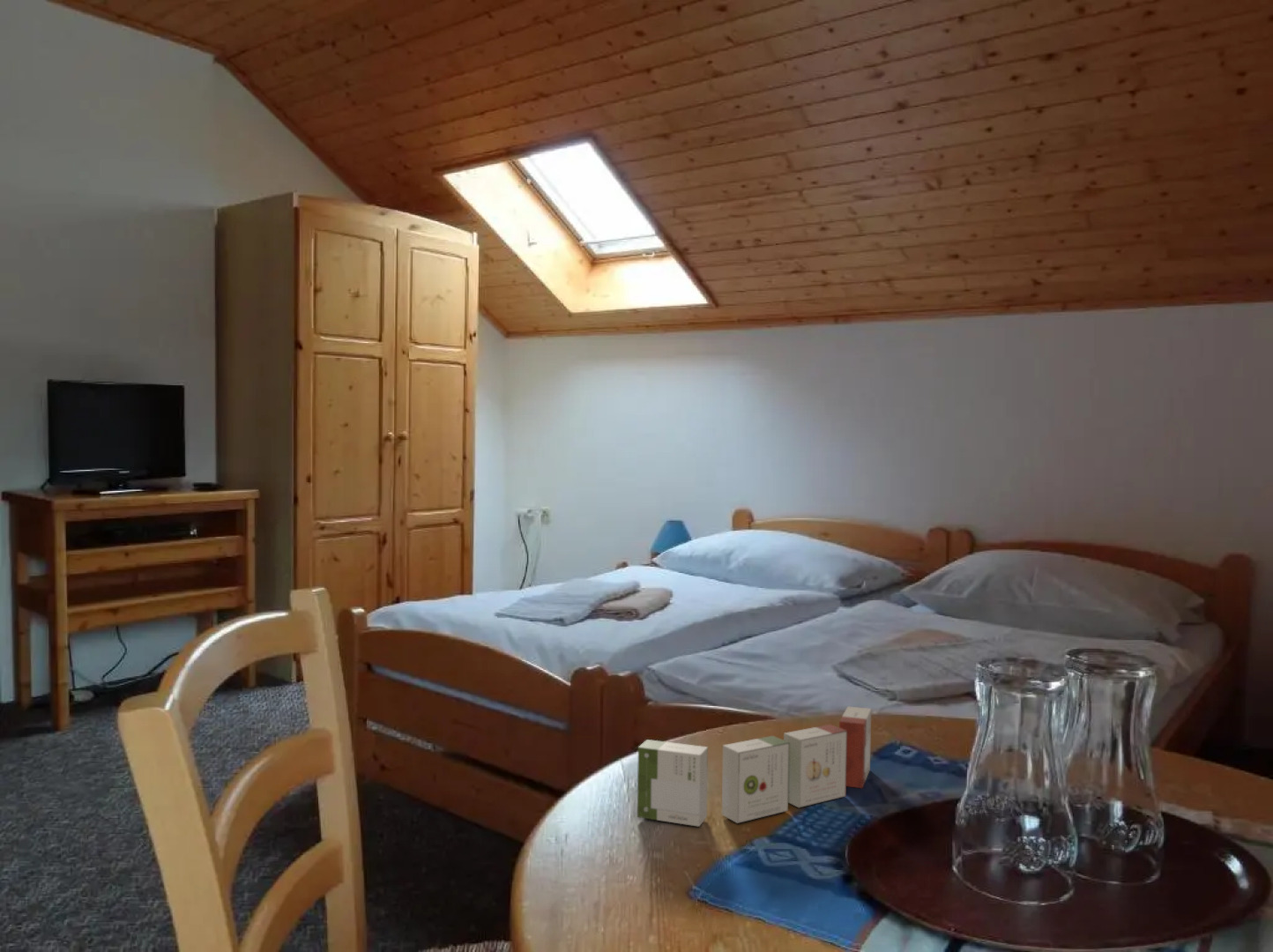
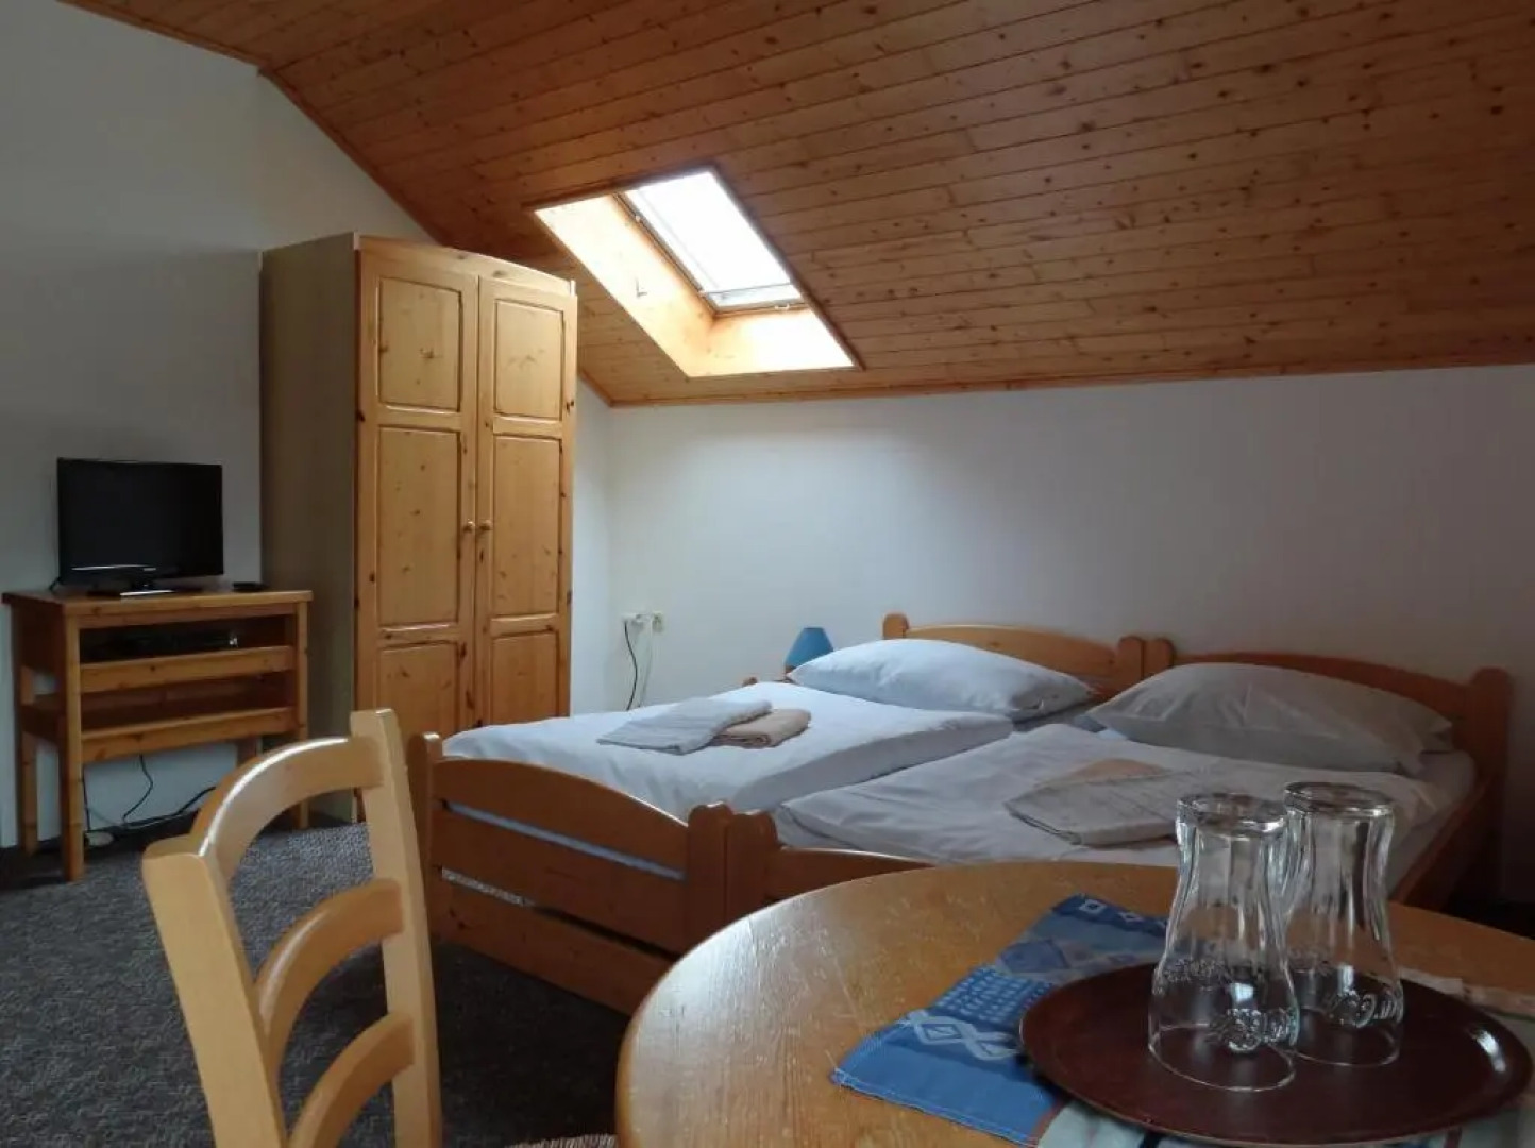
- tea box (772, 763)
